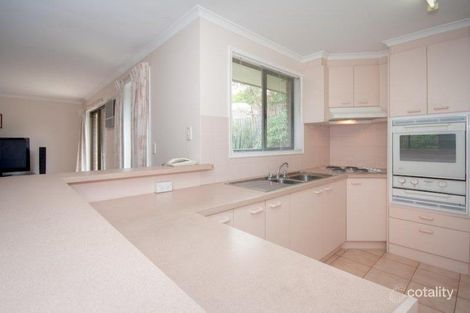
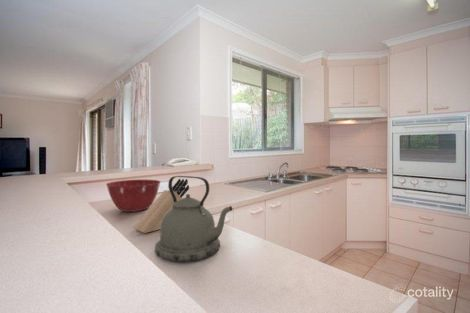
+ knife block (164, 202)
+ kettle (192, 212)
+ mixing bowl (134, 195)
